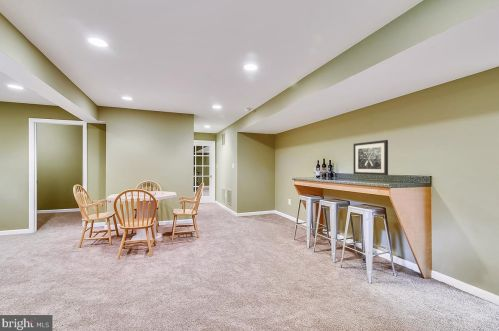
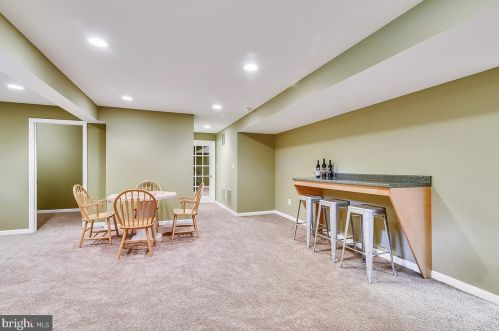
- wall art (369, 158)
